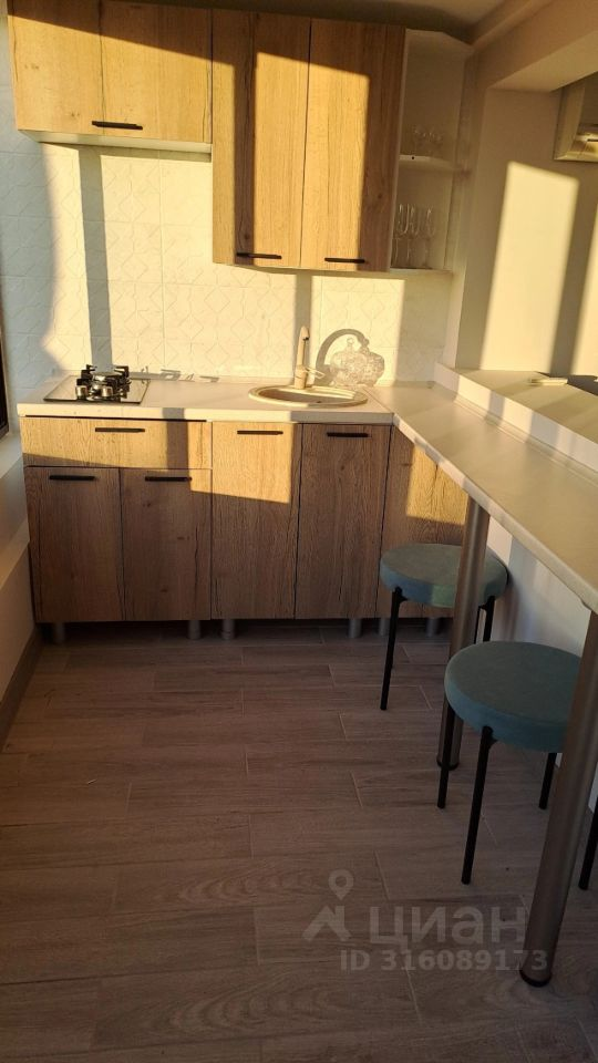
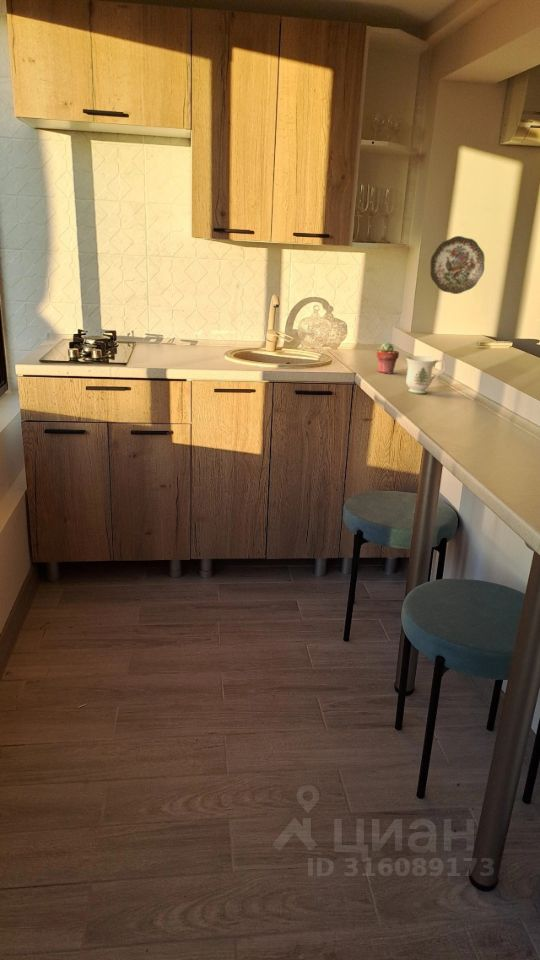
+ mug (424, 375)
+ potted succulent (387, 357)
+ decorative plate (456, 265)
